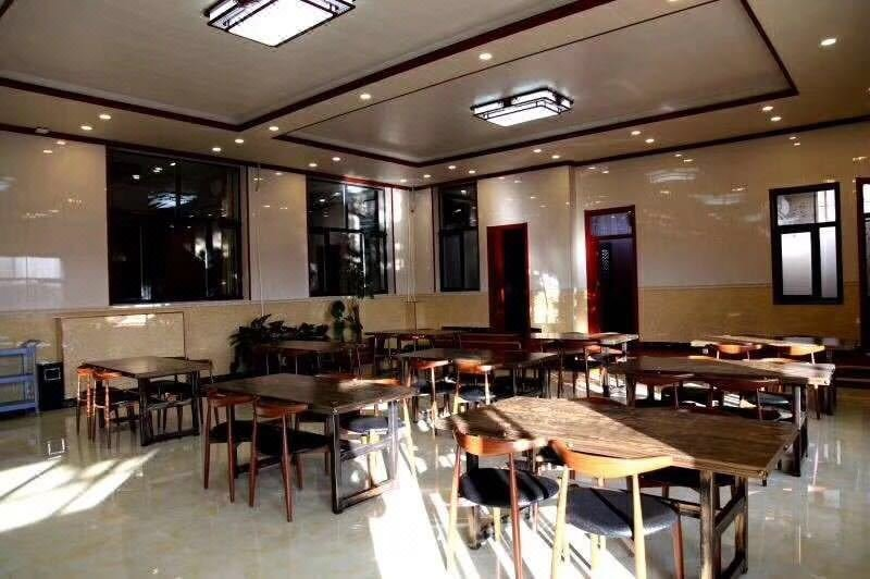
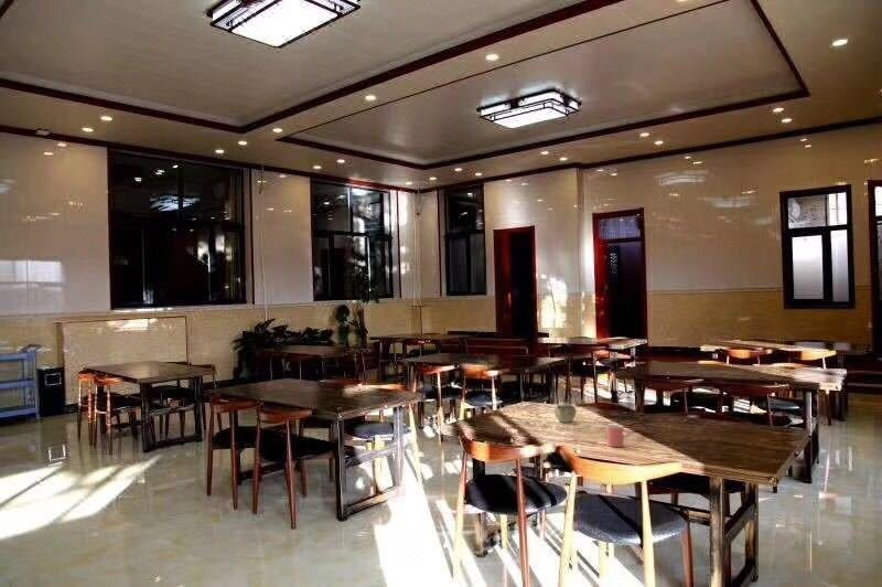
+ cup (619, 436)
+ teapot (564, 409)
